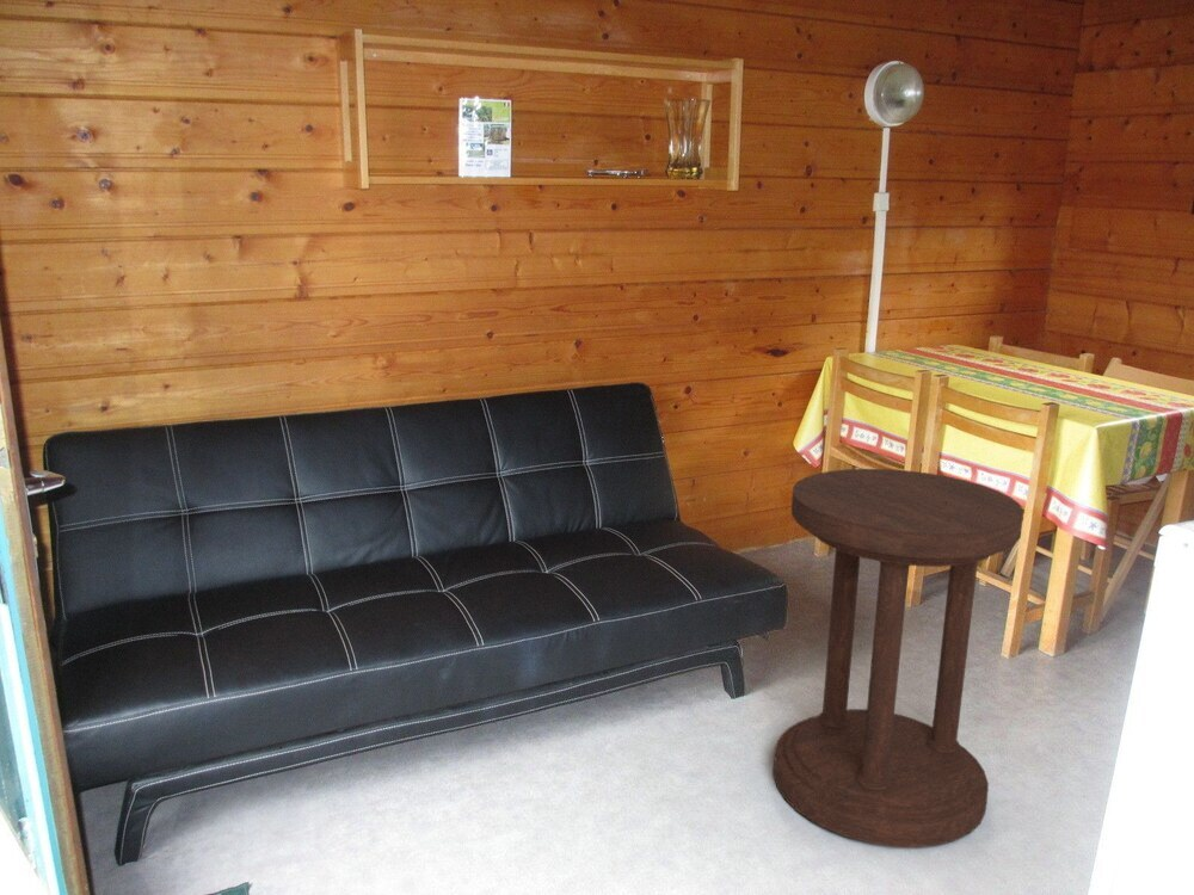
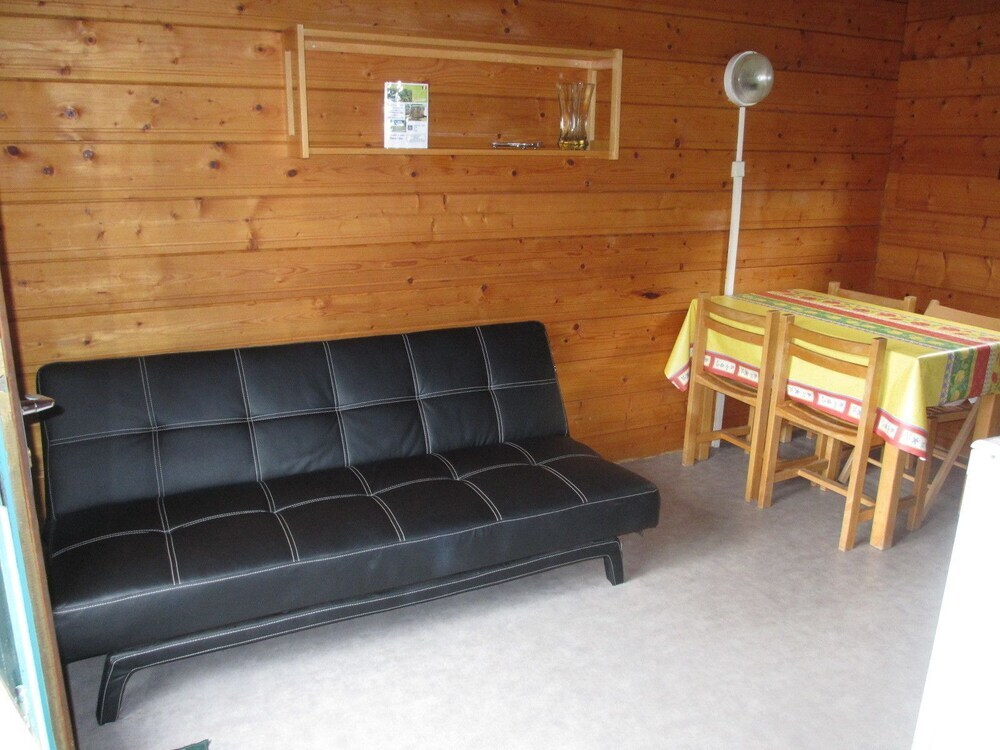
- side table (890, 646)
